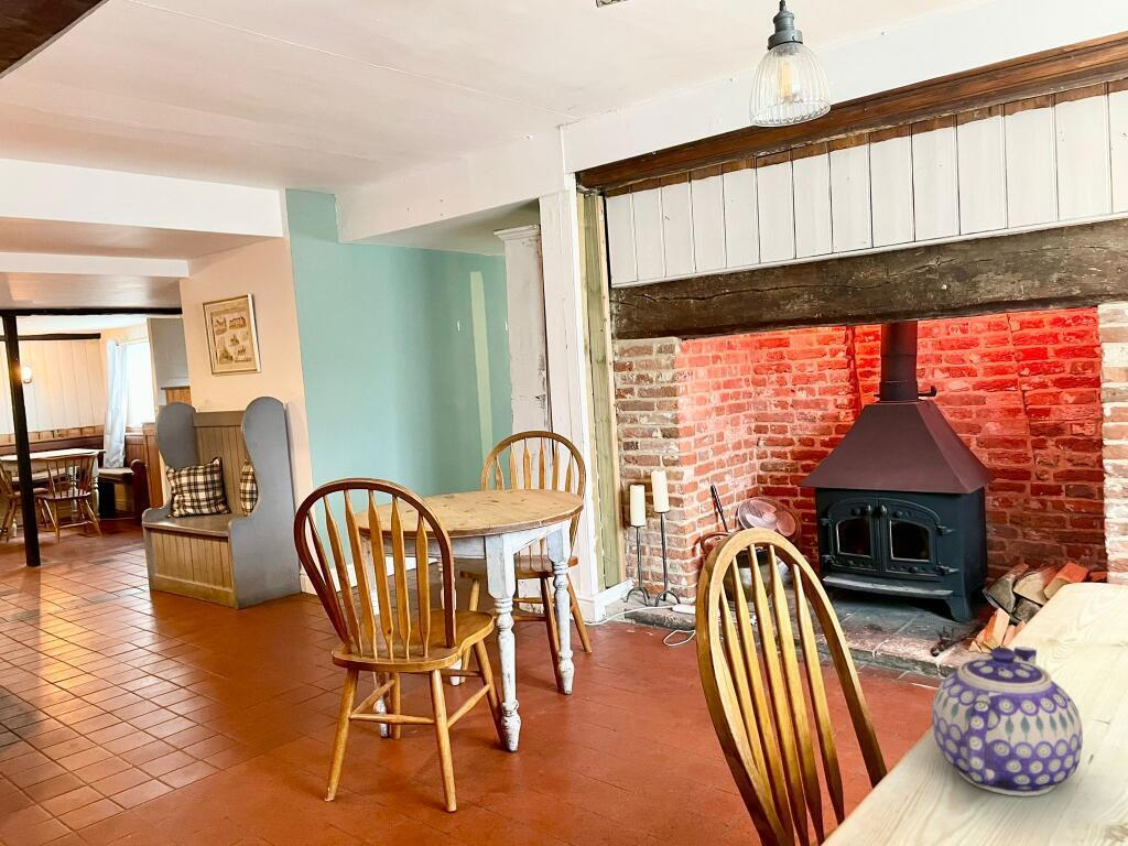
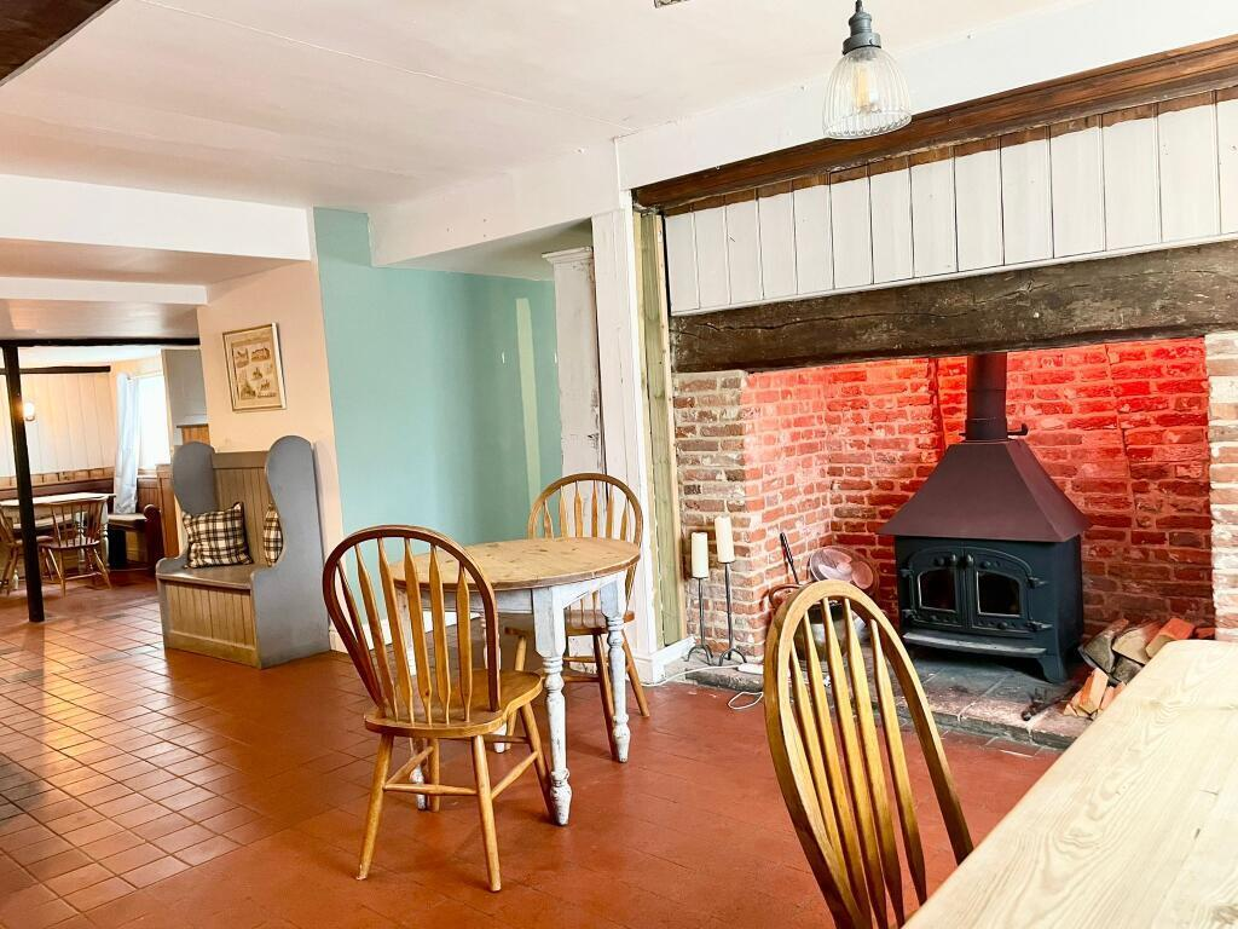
- teapot (1004, 711)
